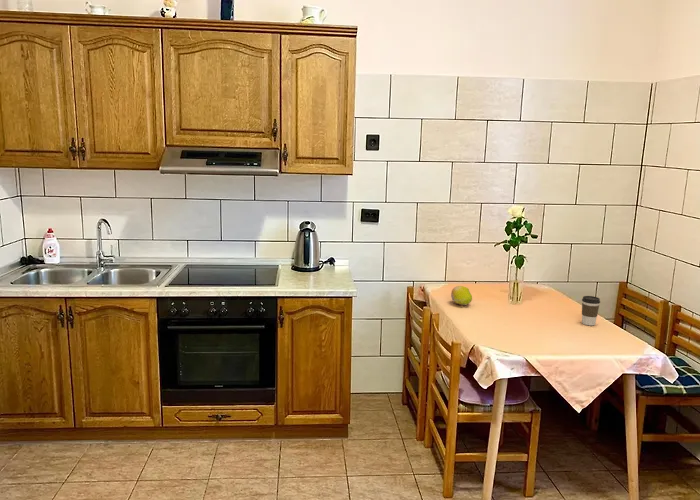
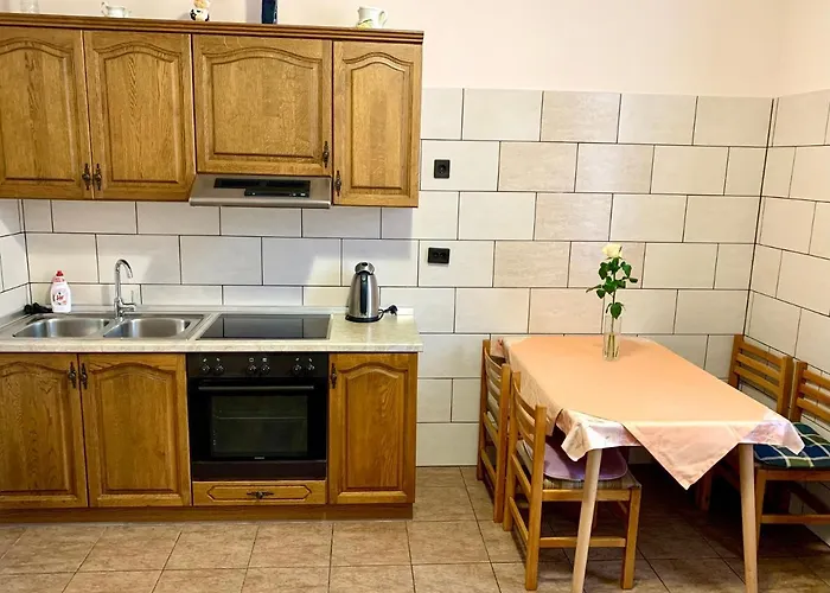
- coffee cup (589, 310)
- fruit (462, 295)
